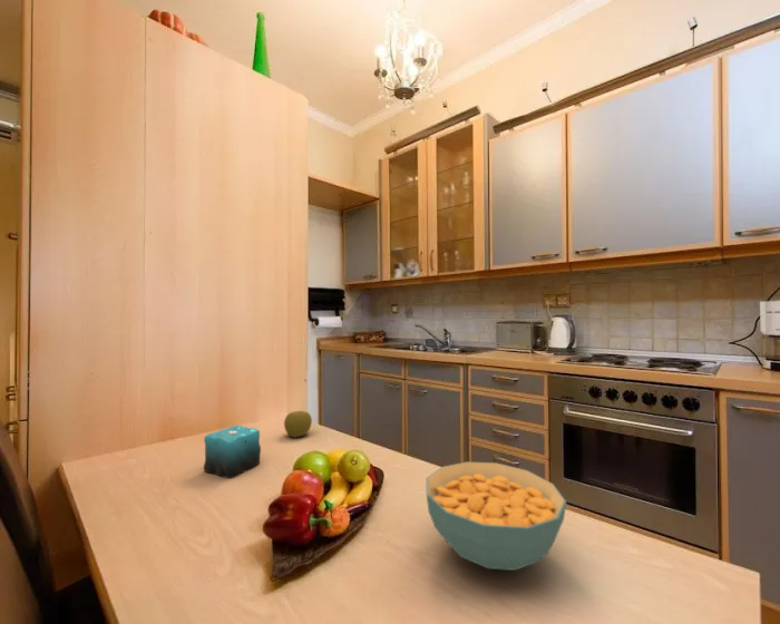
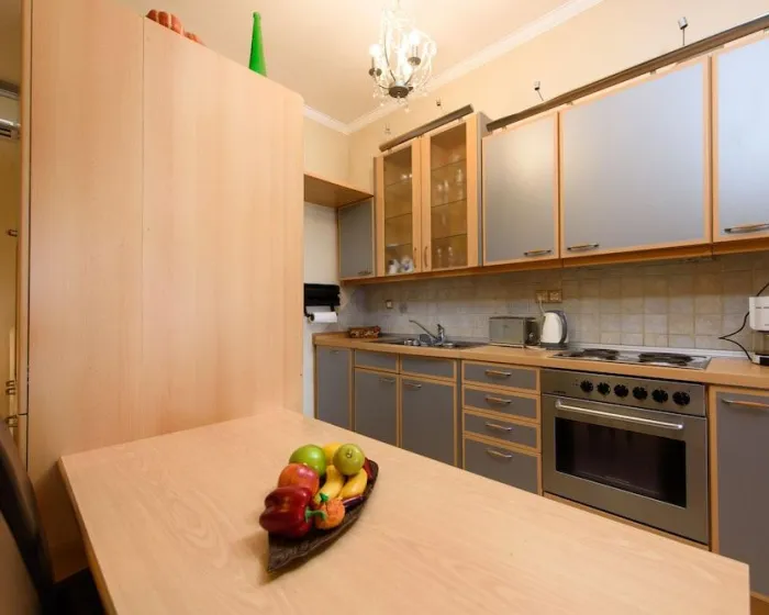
- candle (233, 442)
- apple (298, 423)
- cereal bowl (491, 521)
